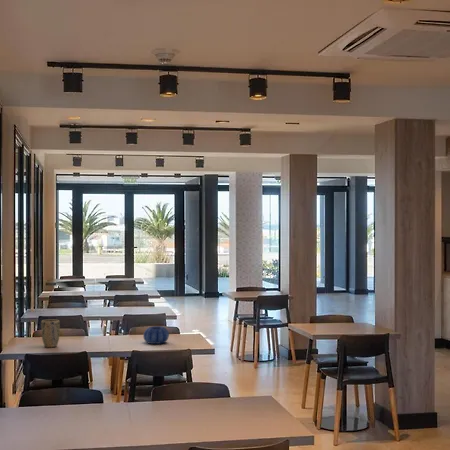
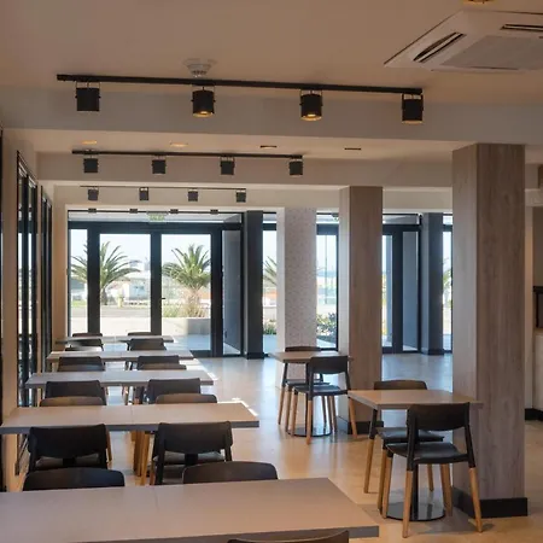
- decorative bowl (156, 334)
- plant pot (50, 333)
